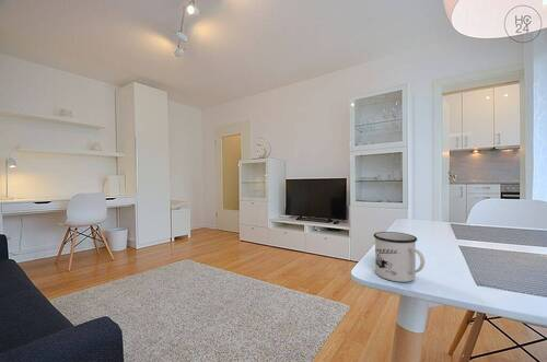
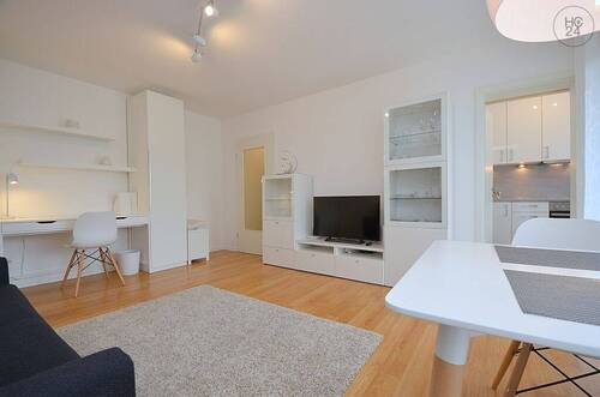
- mug (399, 257)
